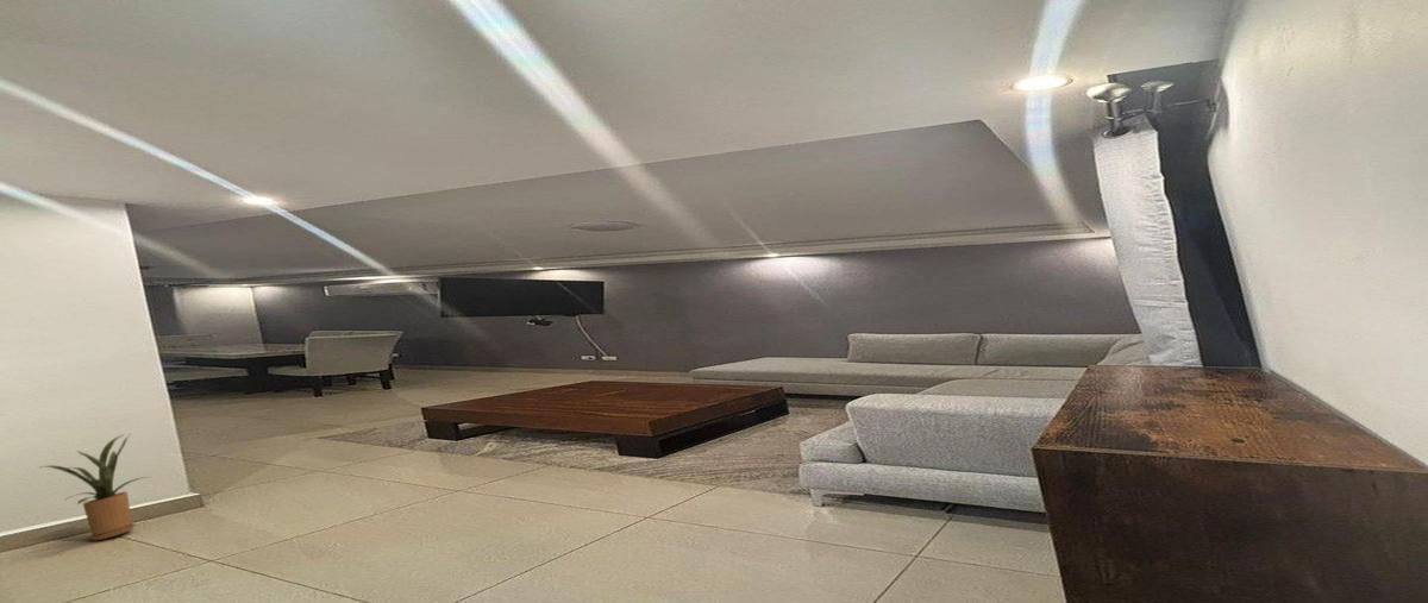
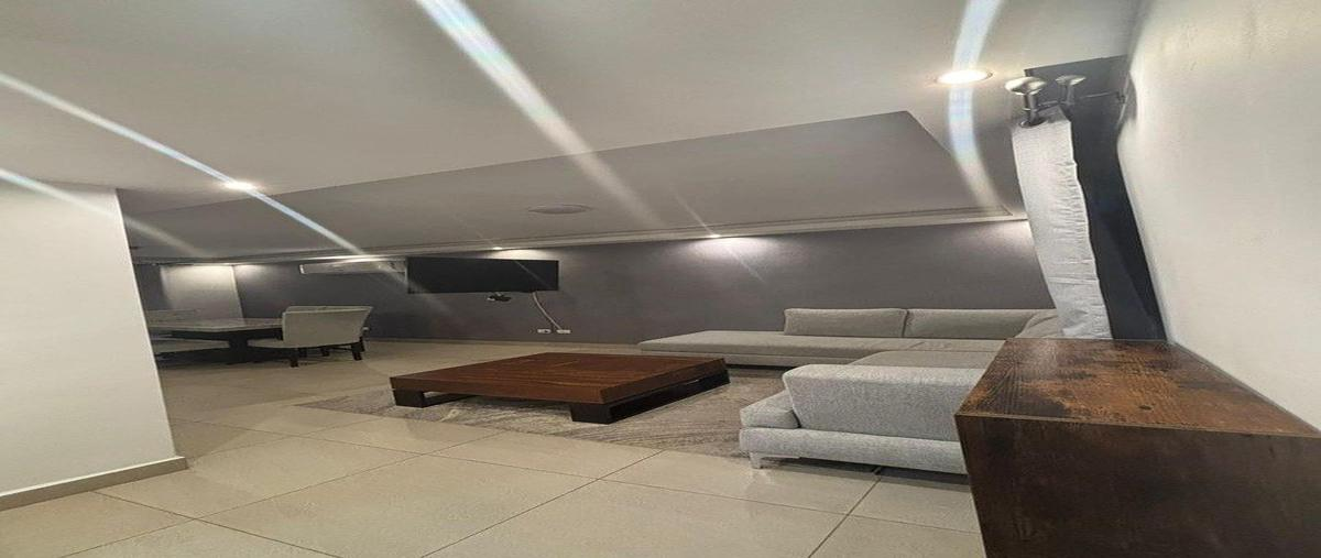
- house plant (99, 488)
